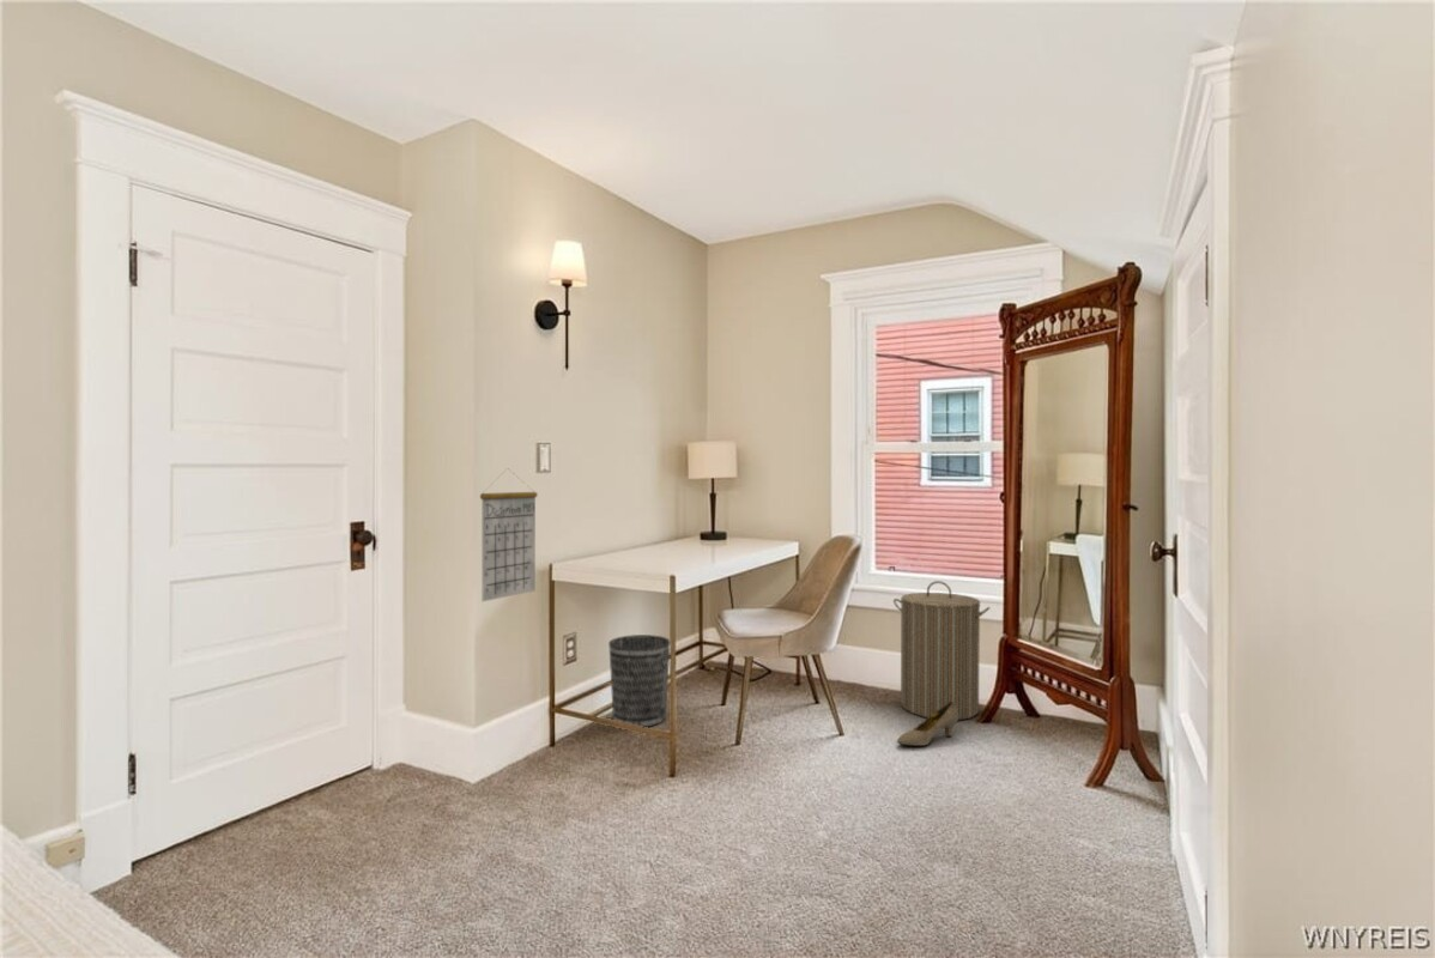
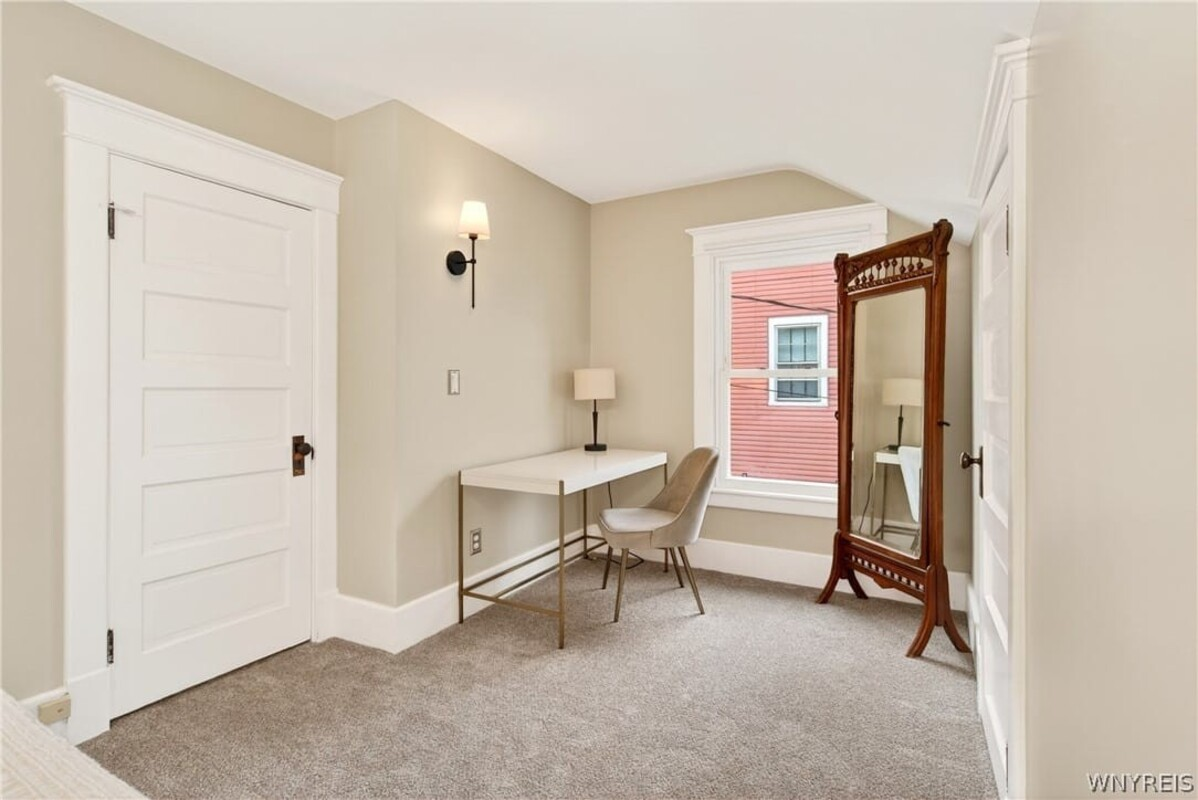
- shoe (928, 723)
- laundry hamper (939, 644)
- wastebasket (638, 679)
- calendar (509, 532)
